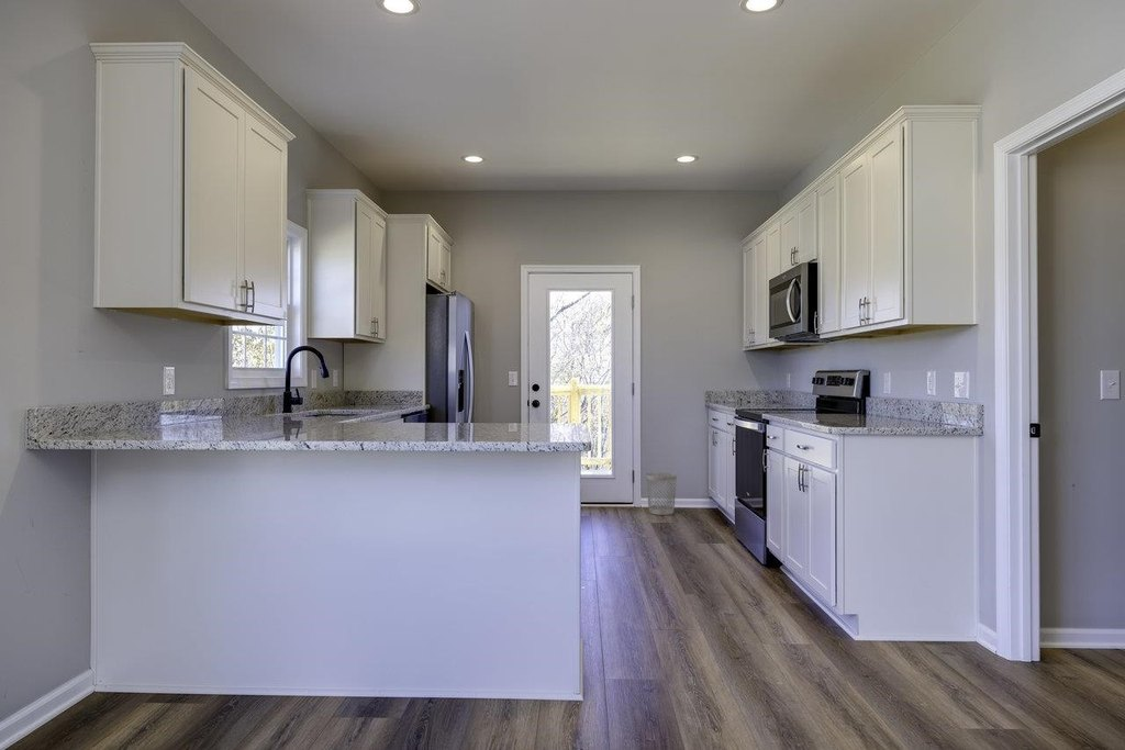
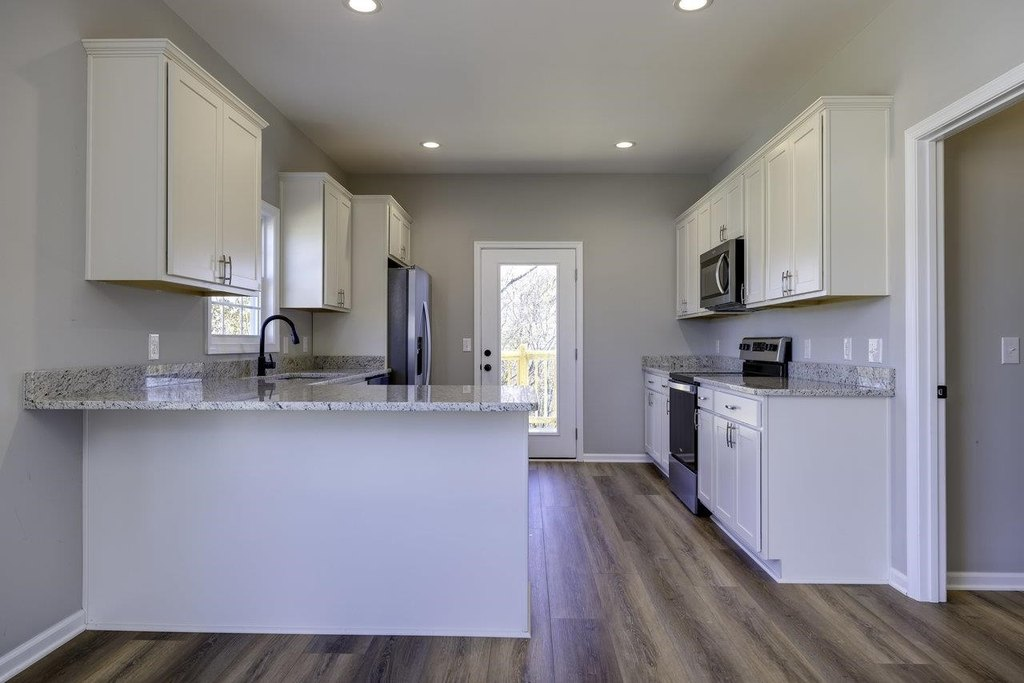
- wastebasket (661, 493)
